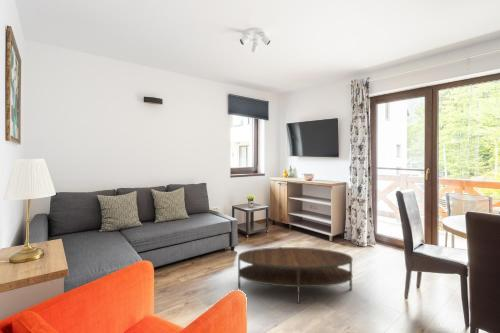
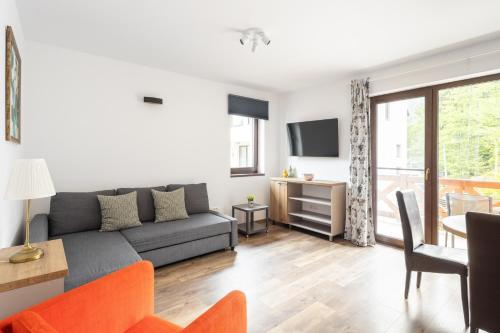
- coffee table (294, 272)
